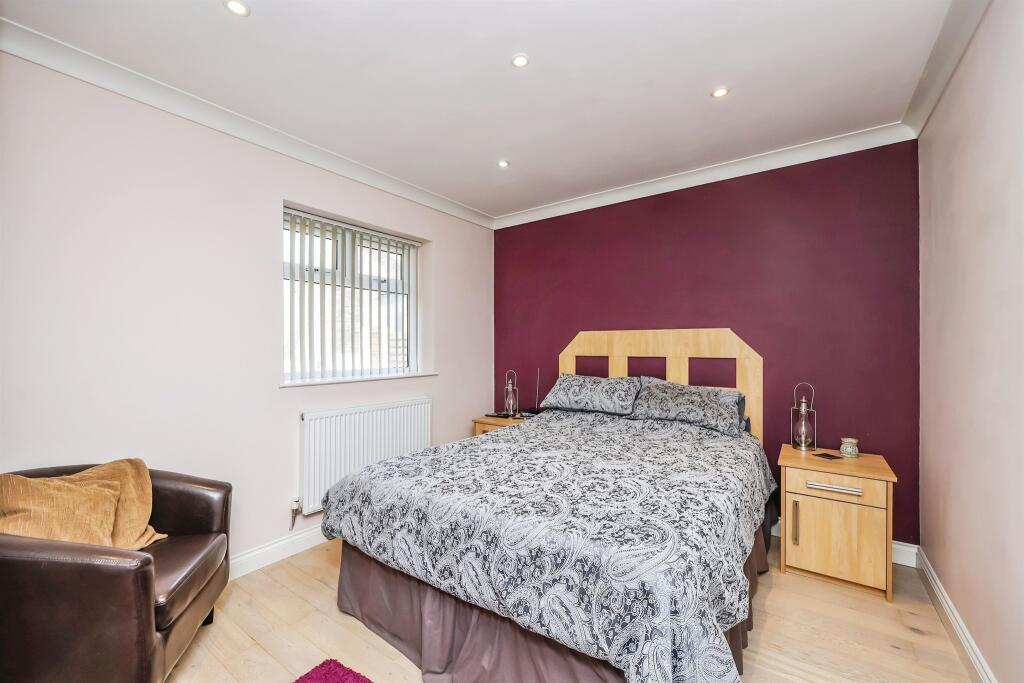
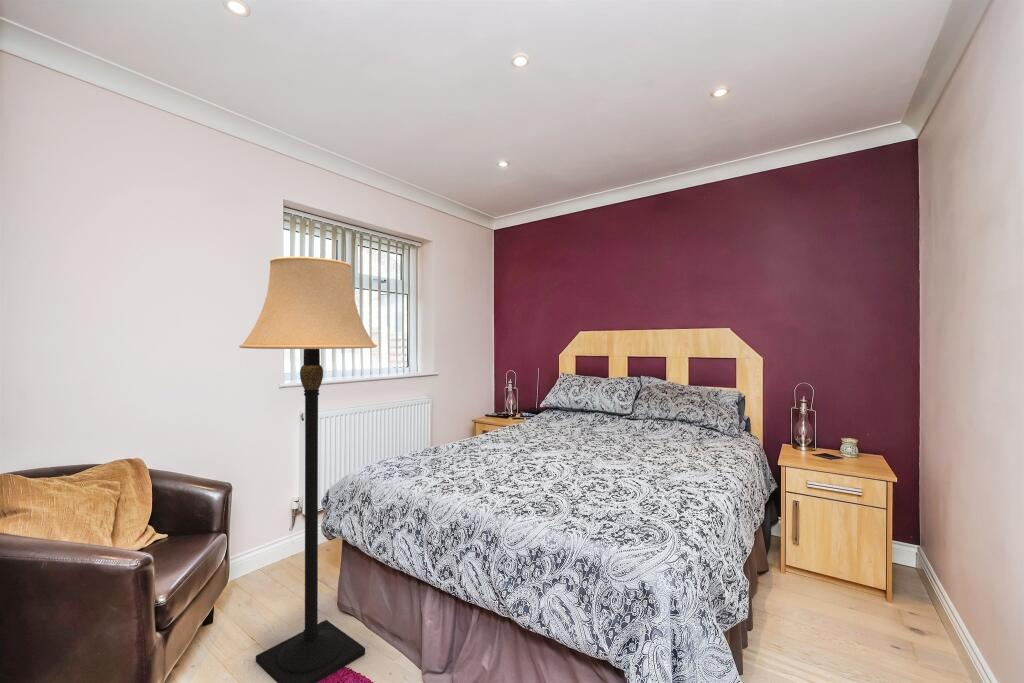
+ lamp (311, 460)
